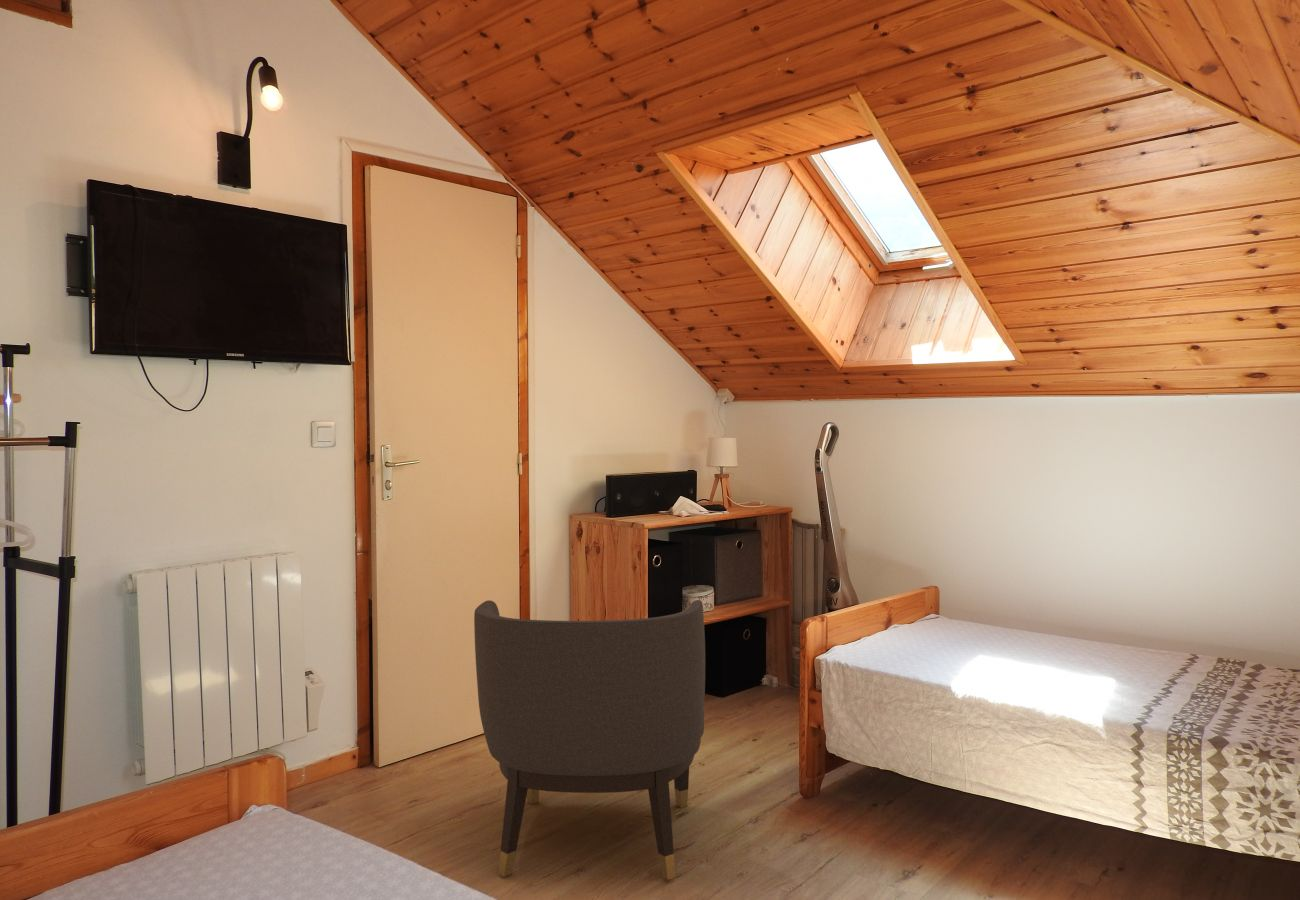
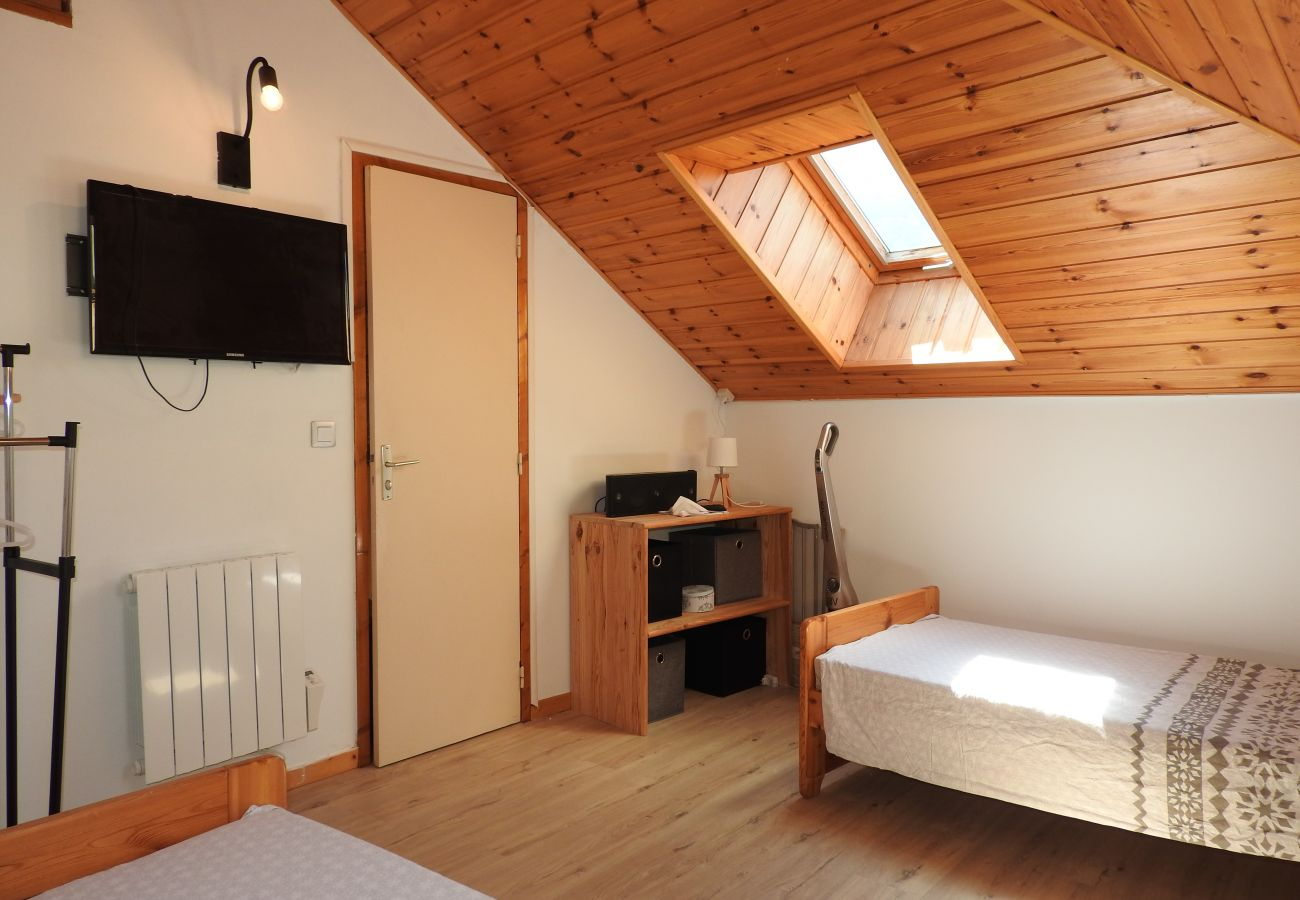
- chair (594, 720)
